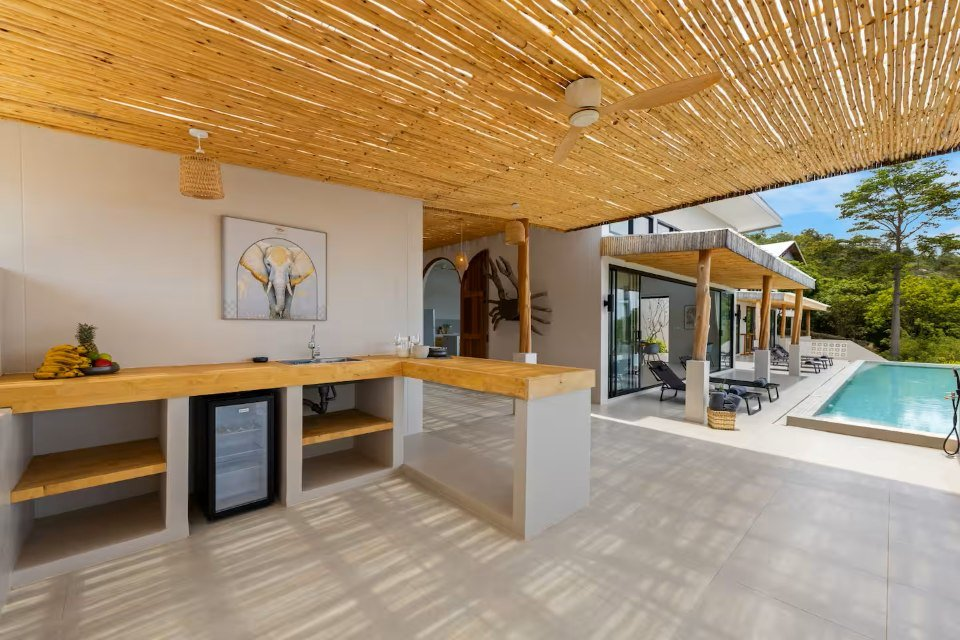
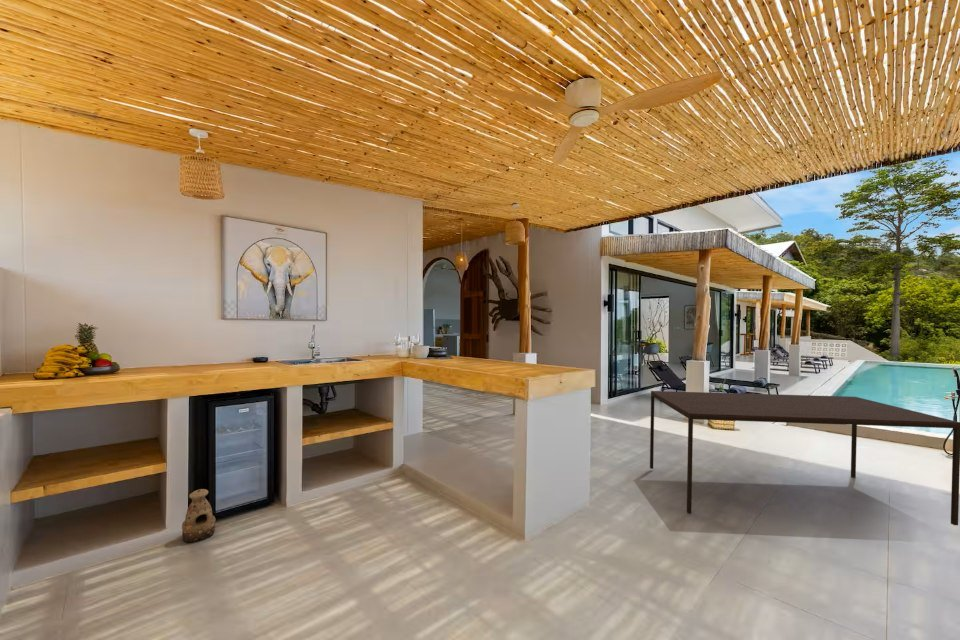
+ lantern (198, 513)
+ dining table (785, 422)
